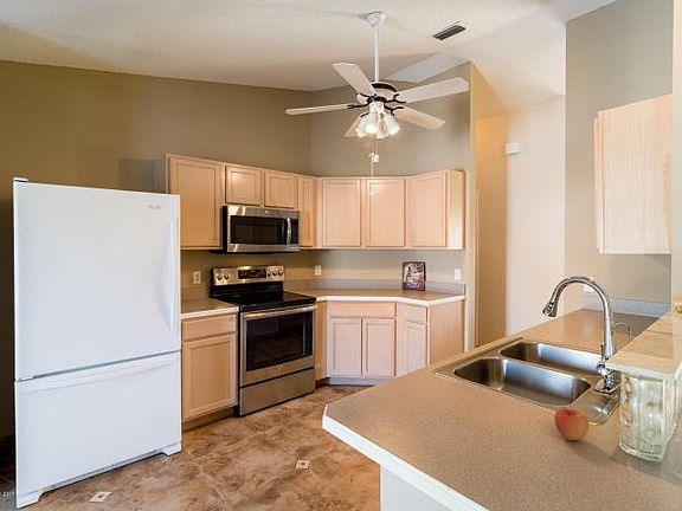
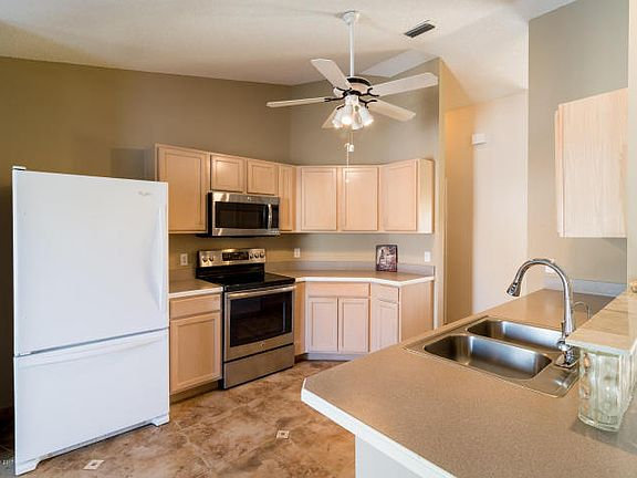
- apple (571, 422)
